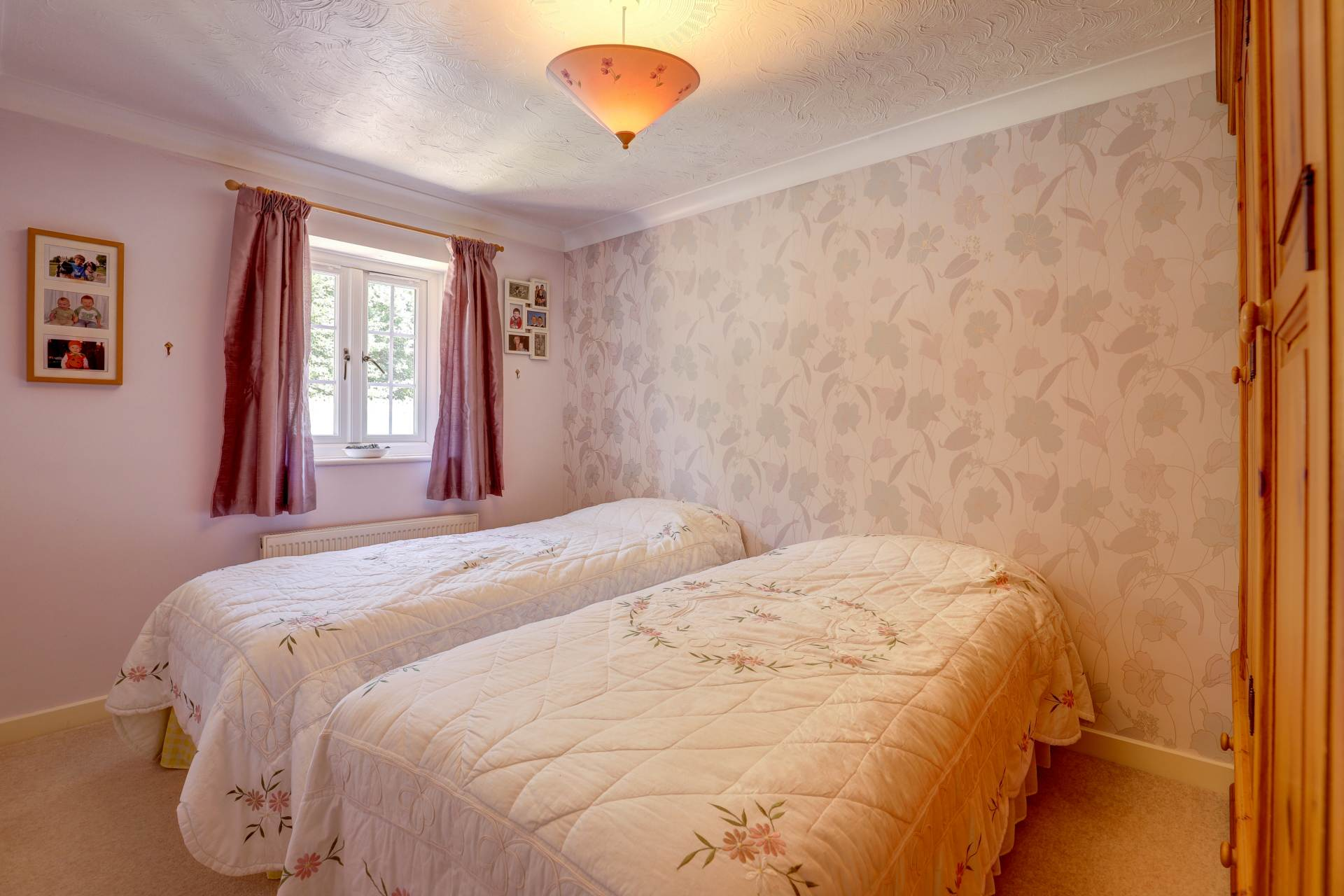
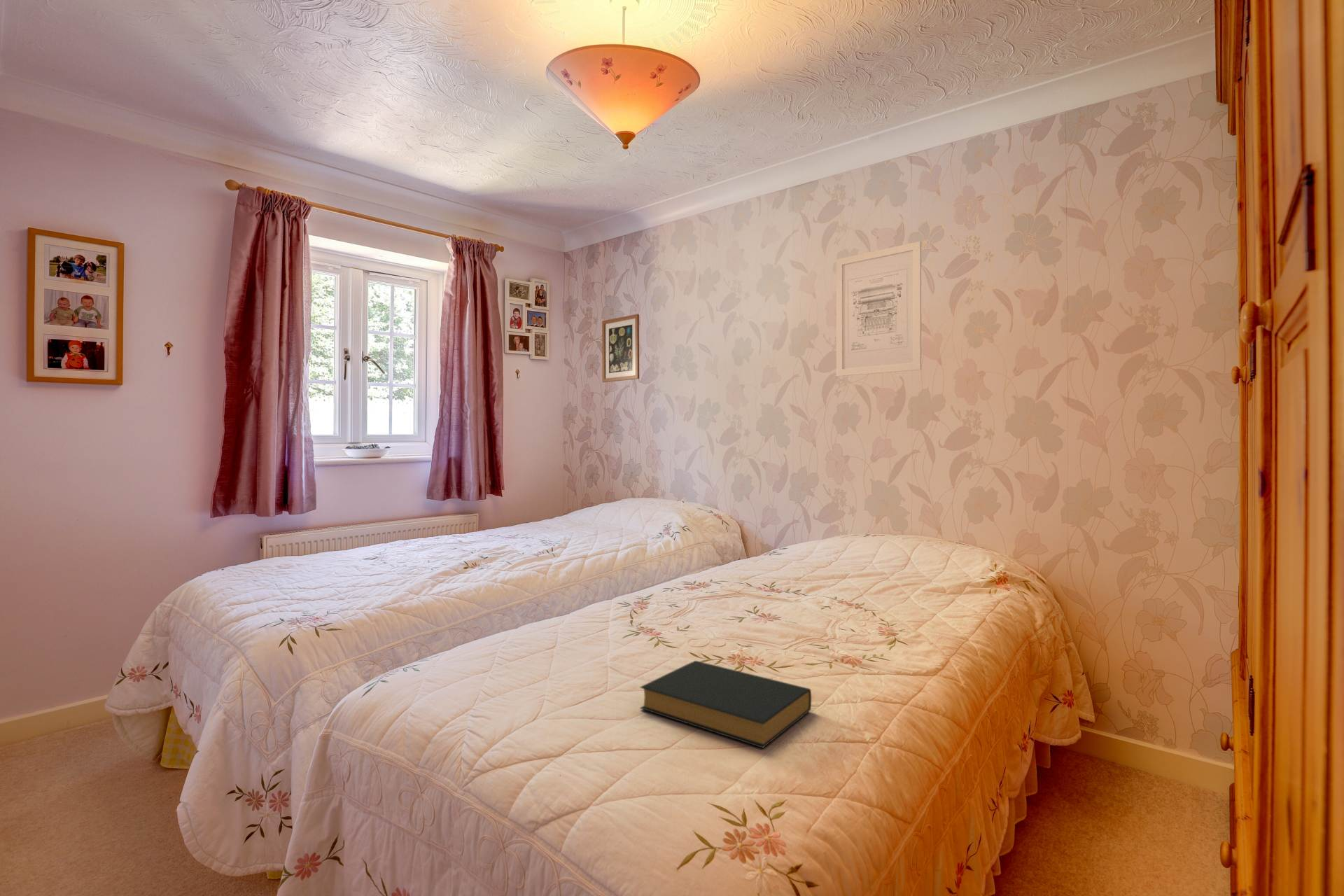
+ hardback book (725, 698)
+ wall art (620, 349)
+ wall art (876, 312)
